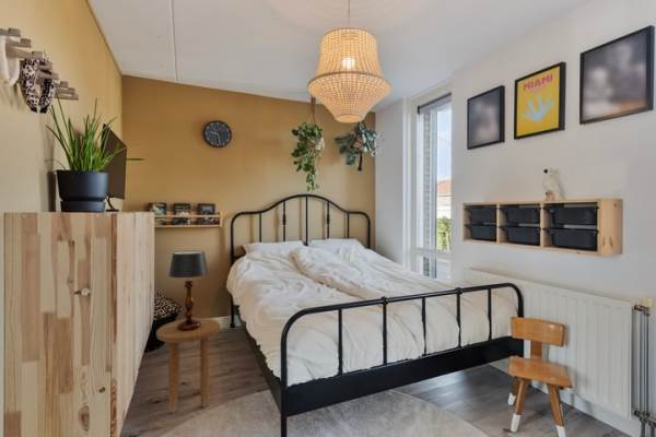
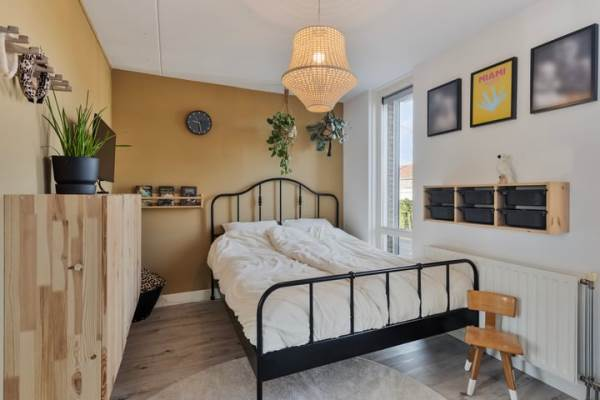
- table lamp (188, 290)
- side table (178, 364)
